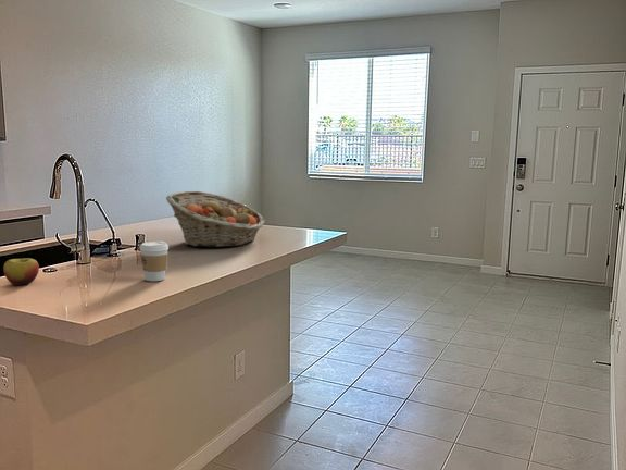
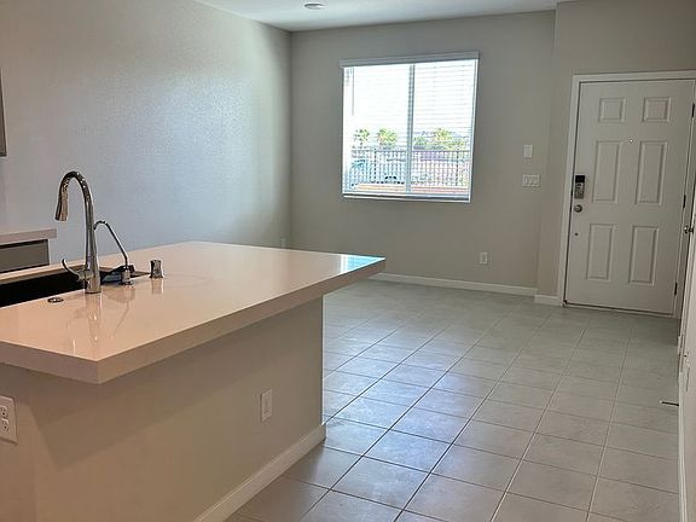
- coffee cup (154, 260)
- apple (21, 270)
- fruit basket (216, 217)
